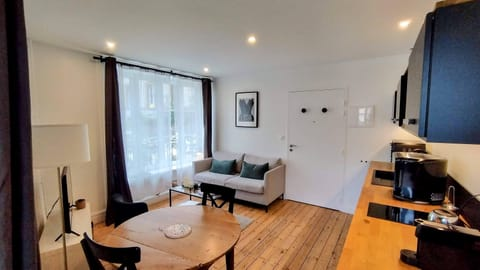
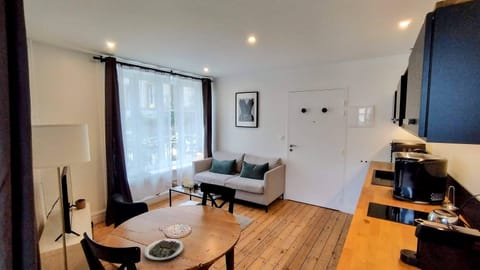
+ plate (164, 248)
